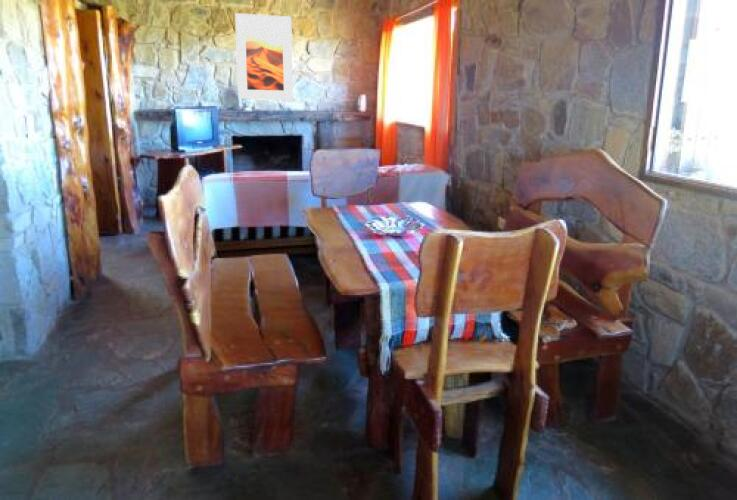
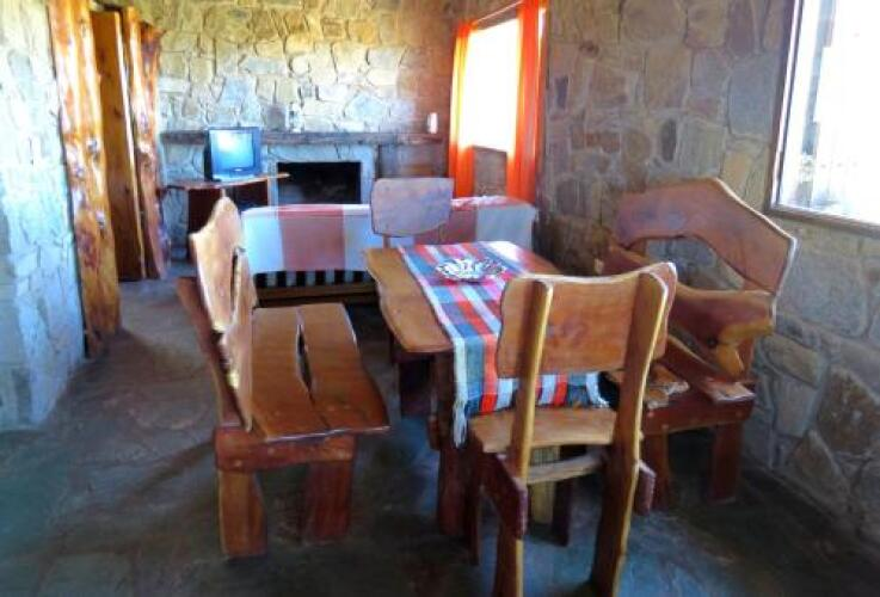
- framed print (264, 57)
